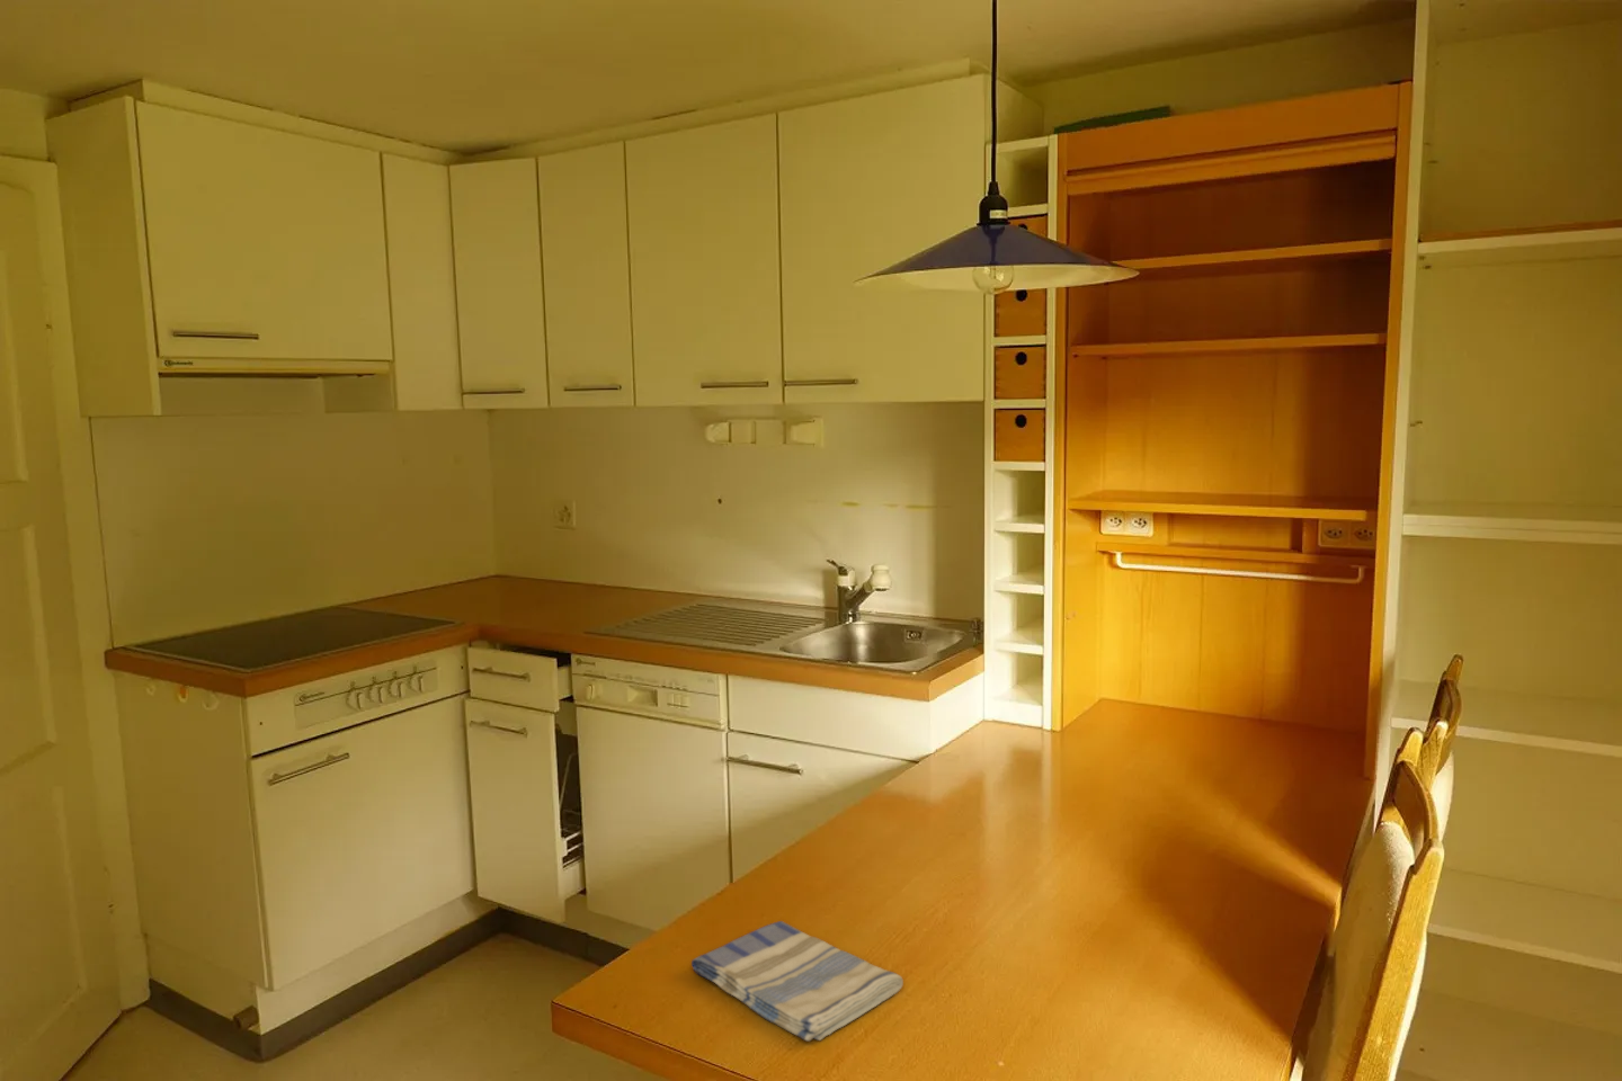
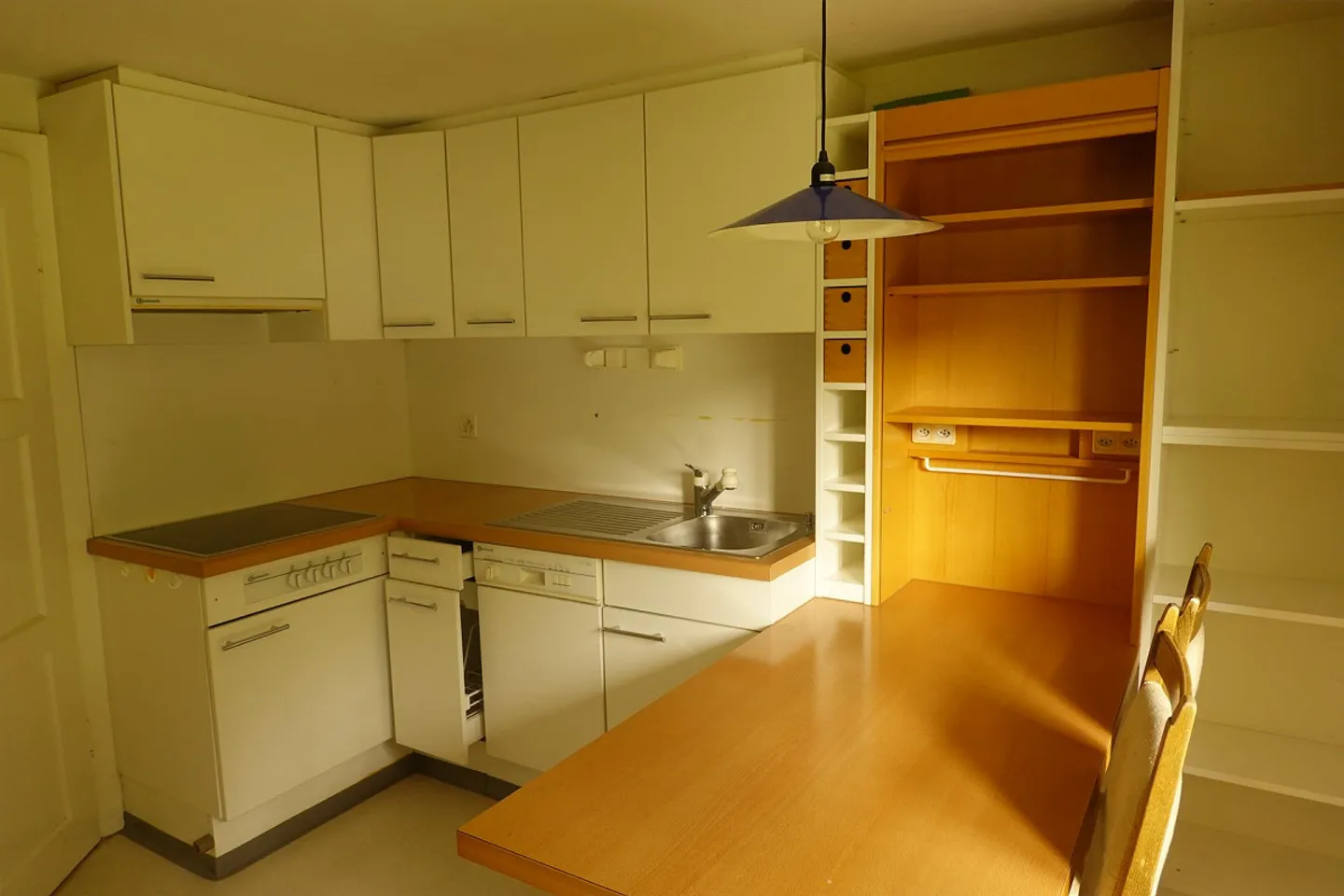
- dish towel (795, 972)
